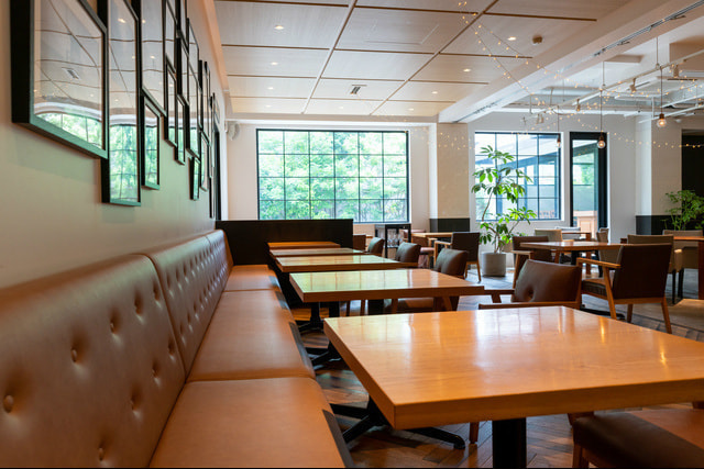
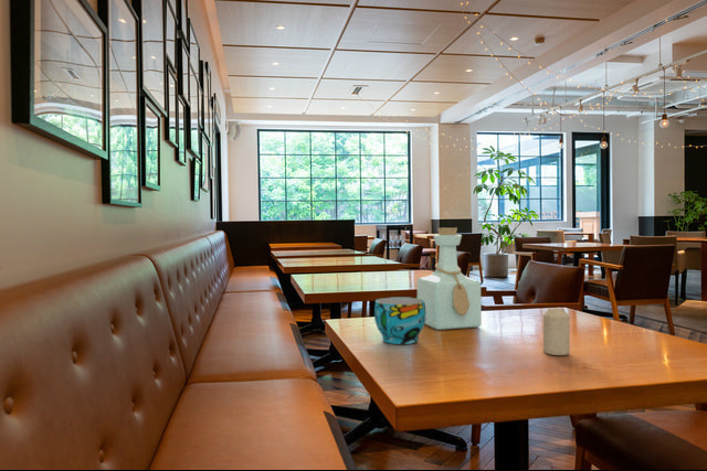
+ cup (399, 320)
+ candle (556, 330)
+ bottle (450, 276)
